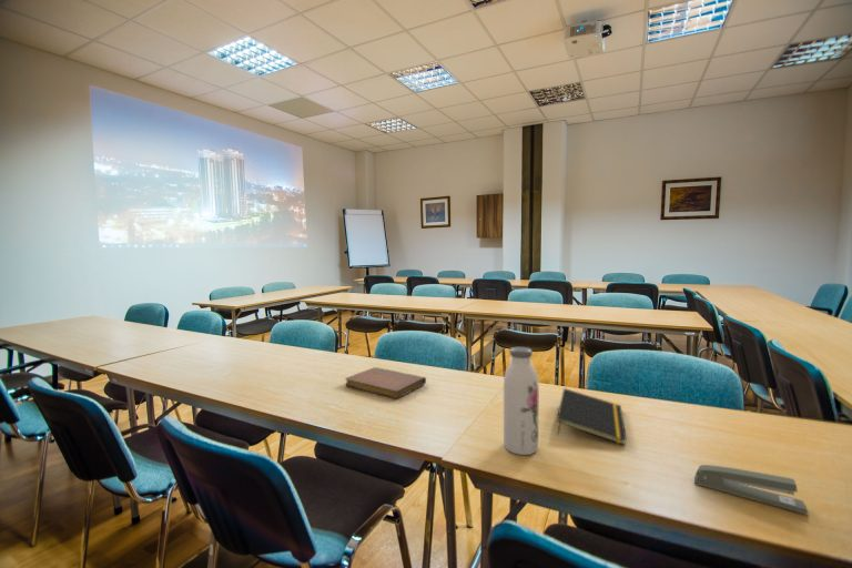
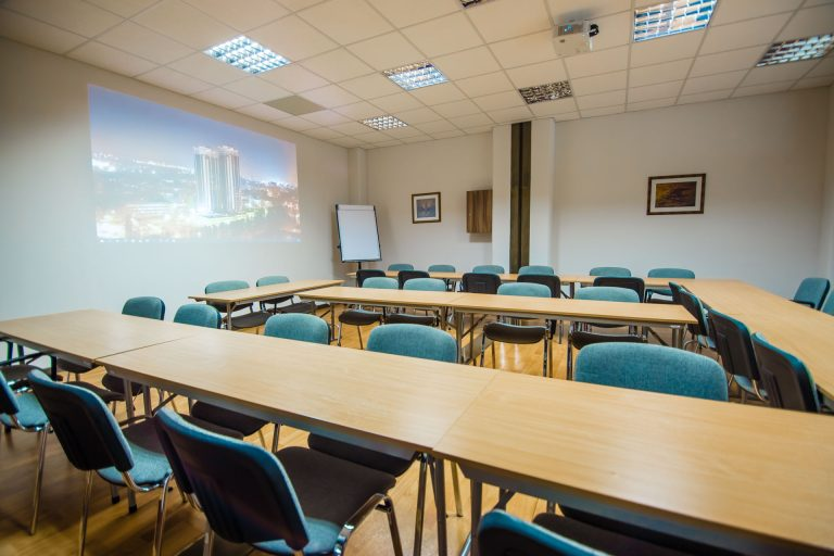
- notepad (590, 413)
- stapler (748, 483)
- notebook (385, 381)
- water bottle (520, 397)
